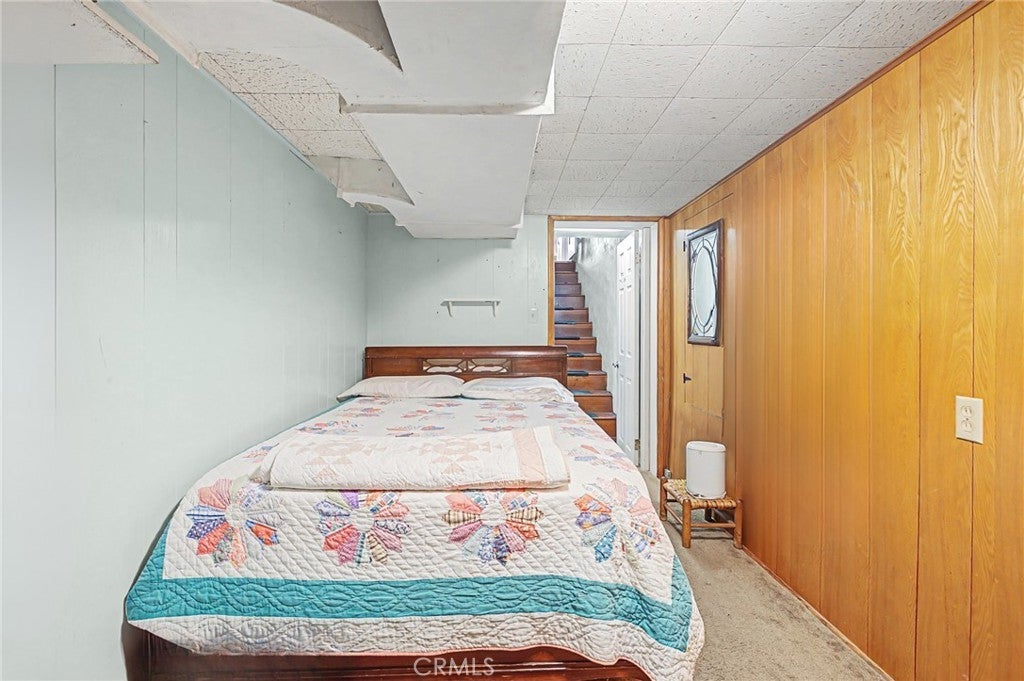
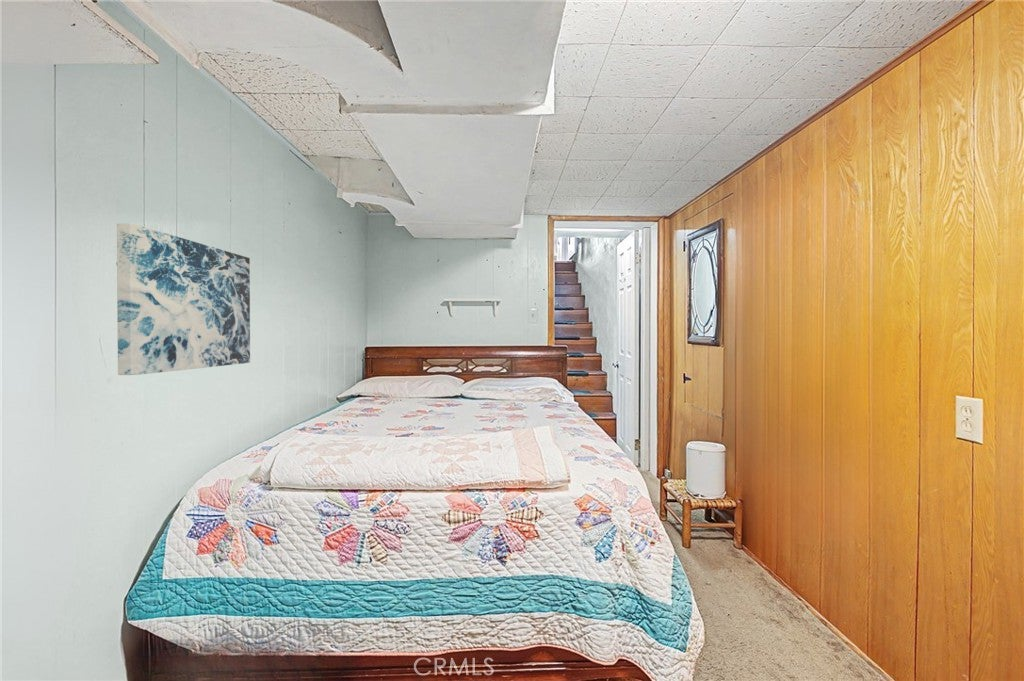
+ wall art (195, 305)
